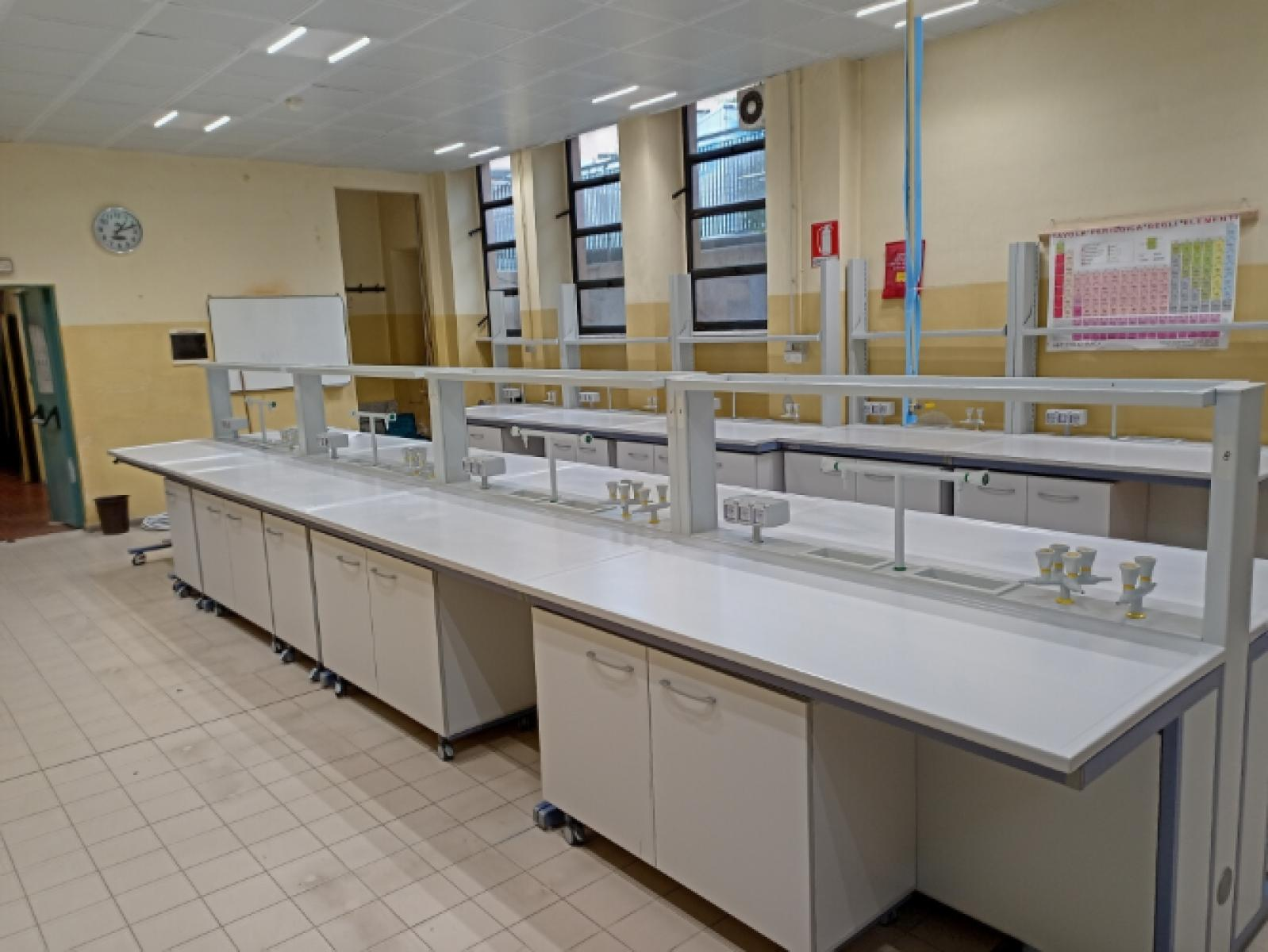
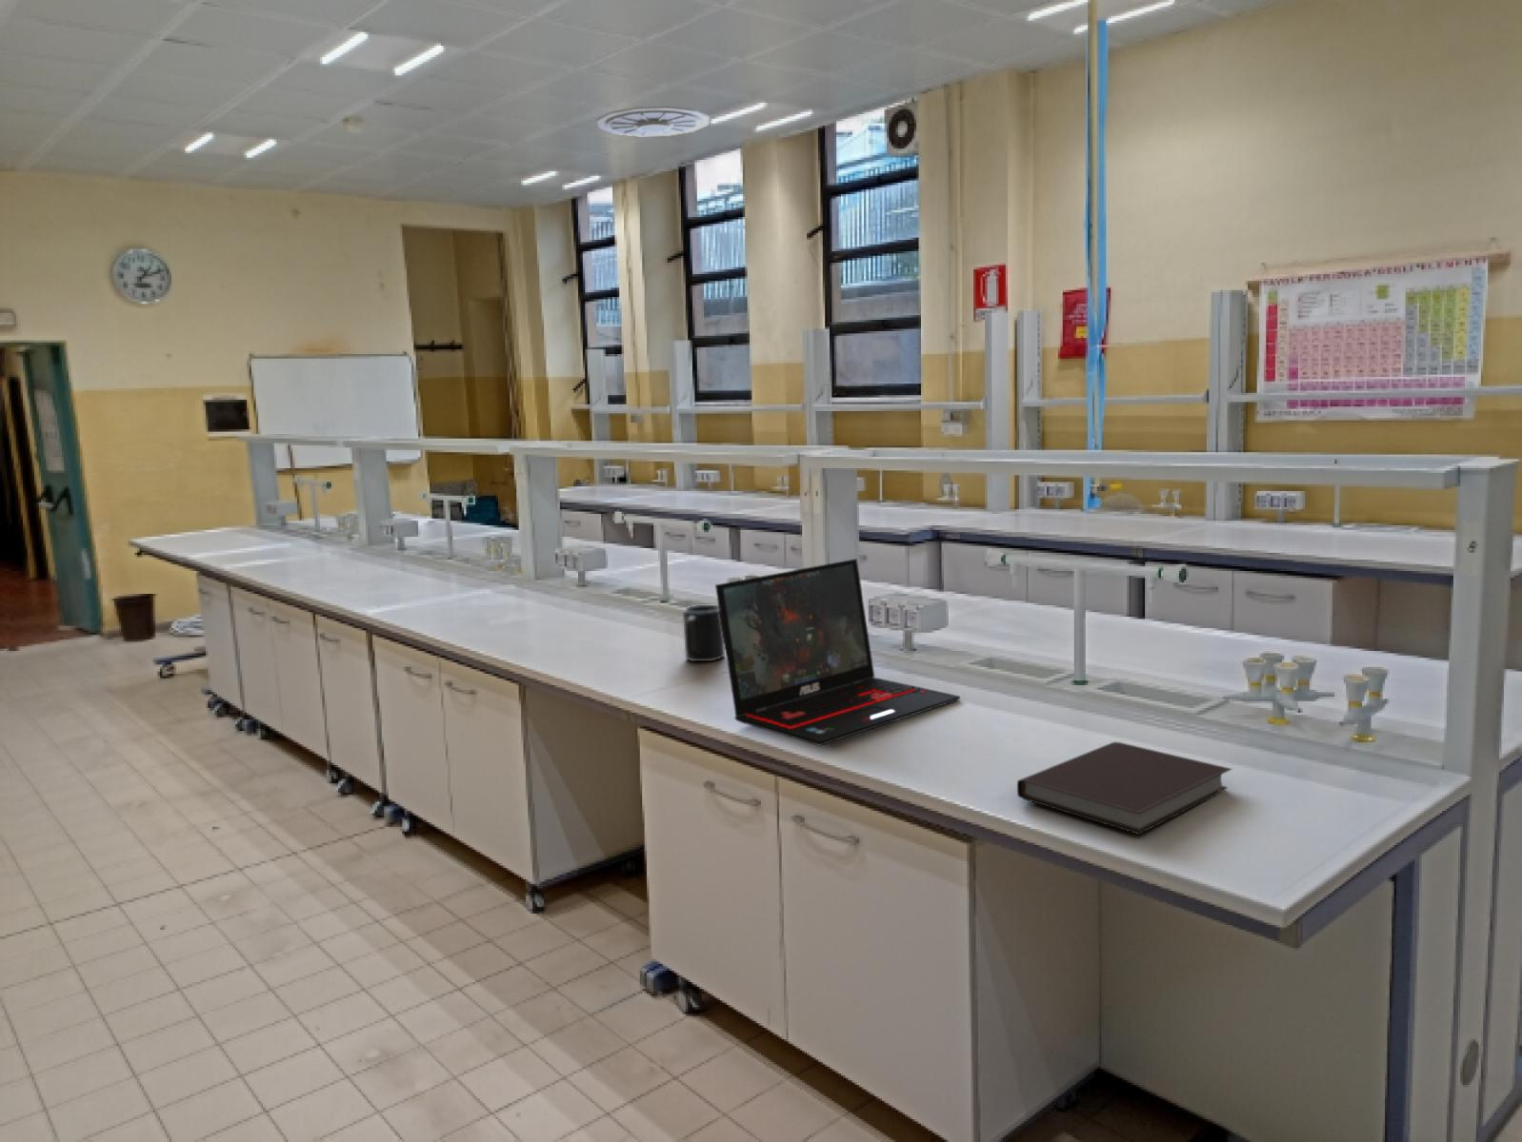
+ laptop (839, 644)
+ notebook (1123, 783)
+ mug (700, 635)
+ ceiling vent (653, 125)
